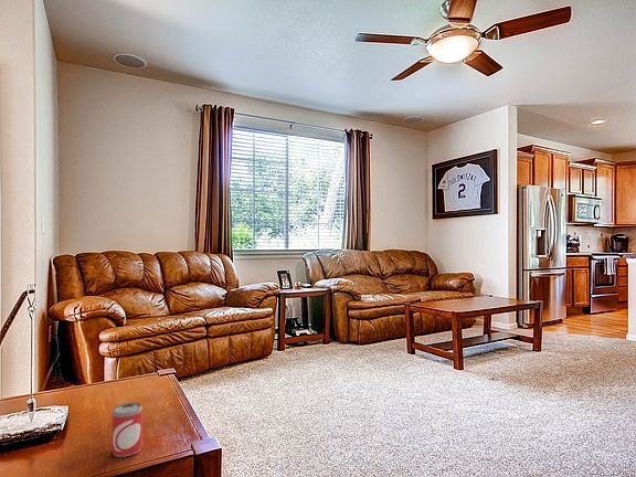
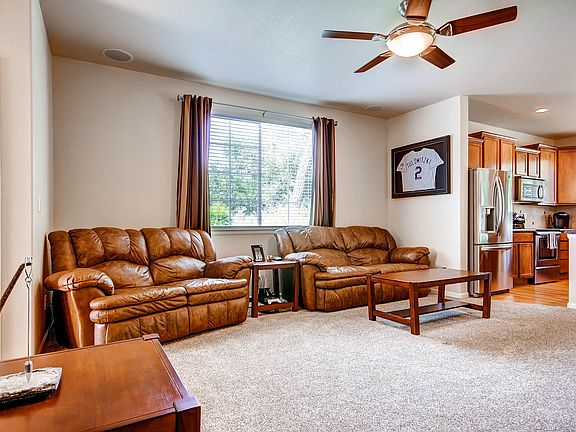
- beer can (127, 428)
